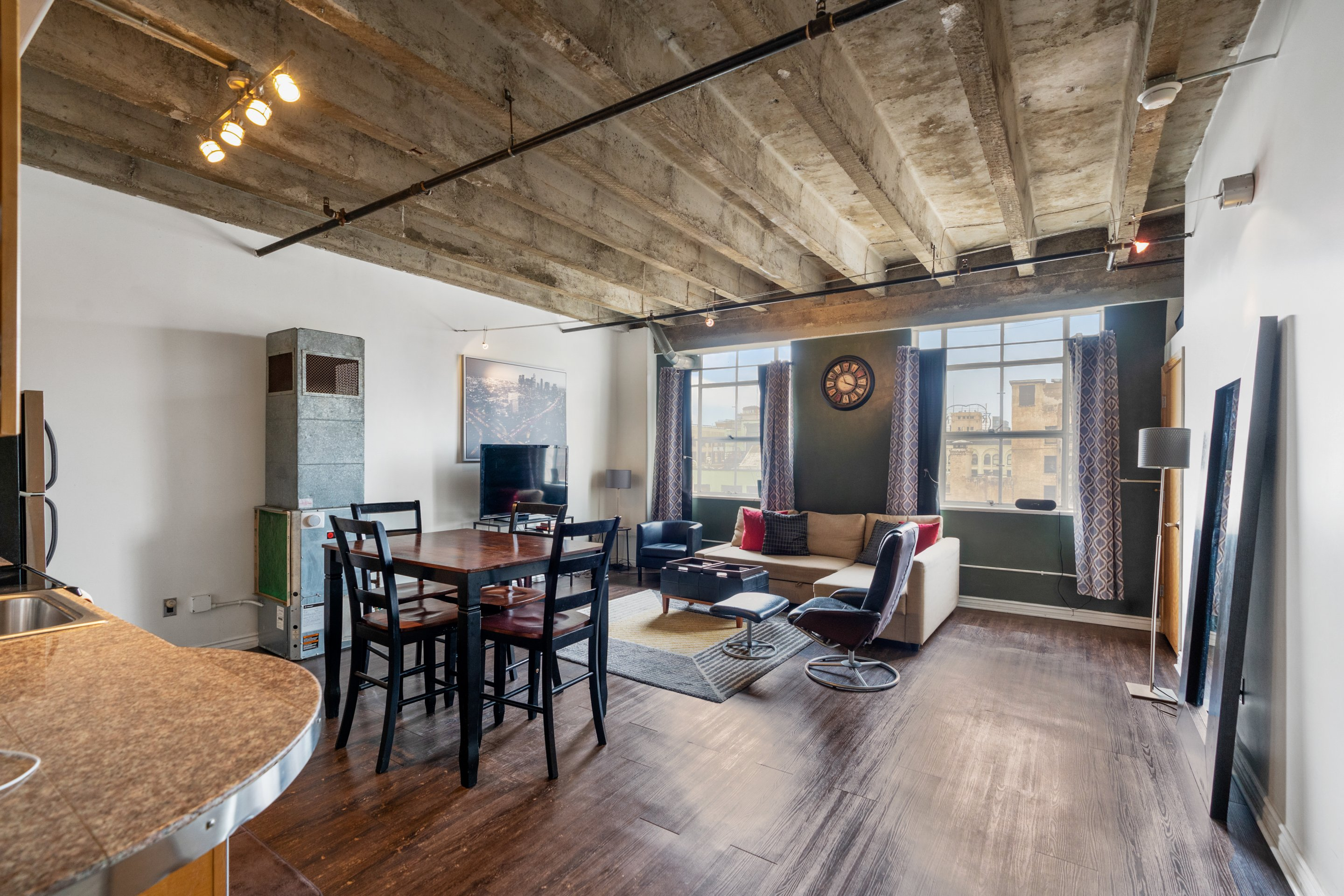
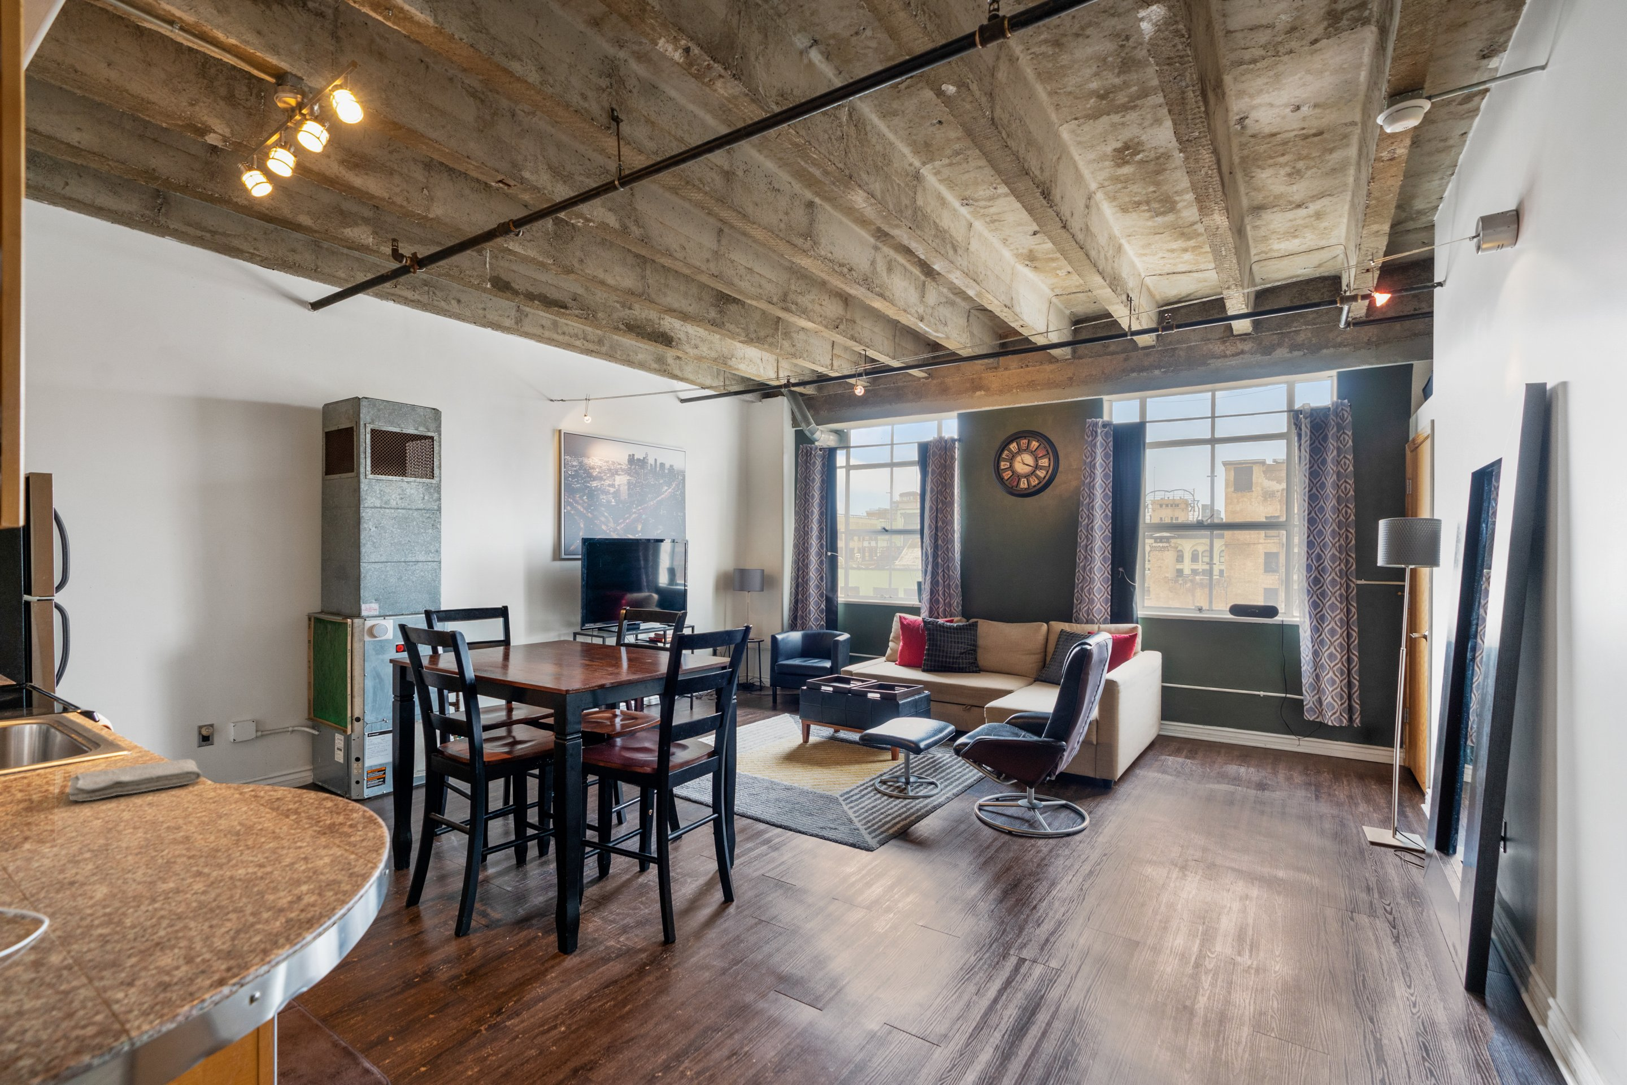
+ washcloth (136, 777)
